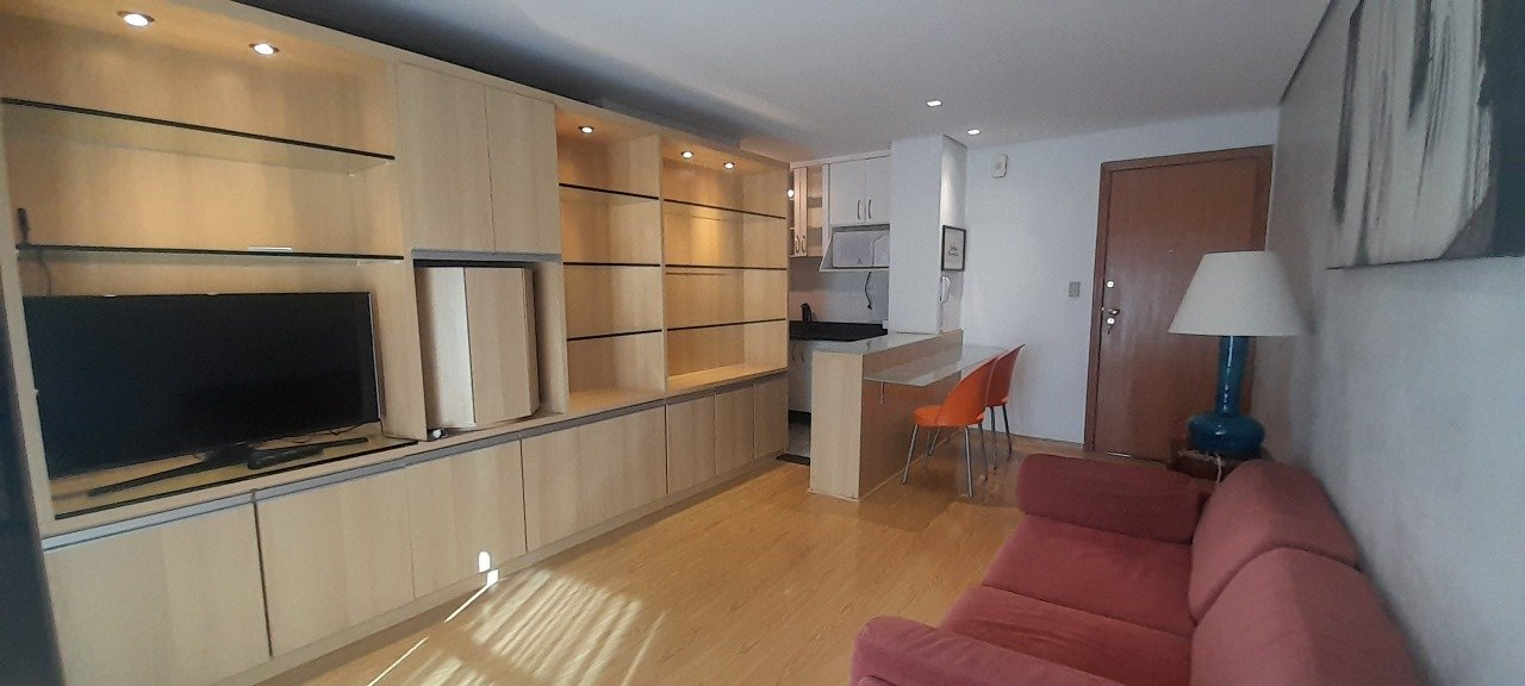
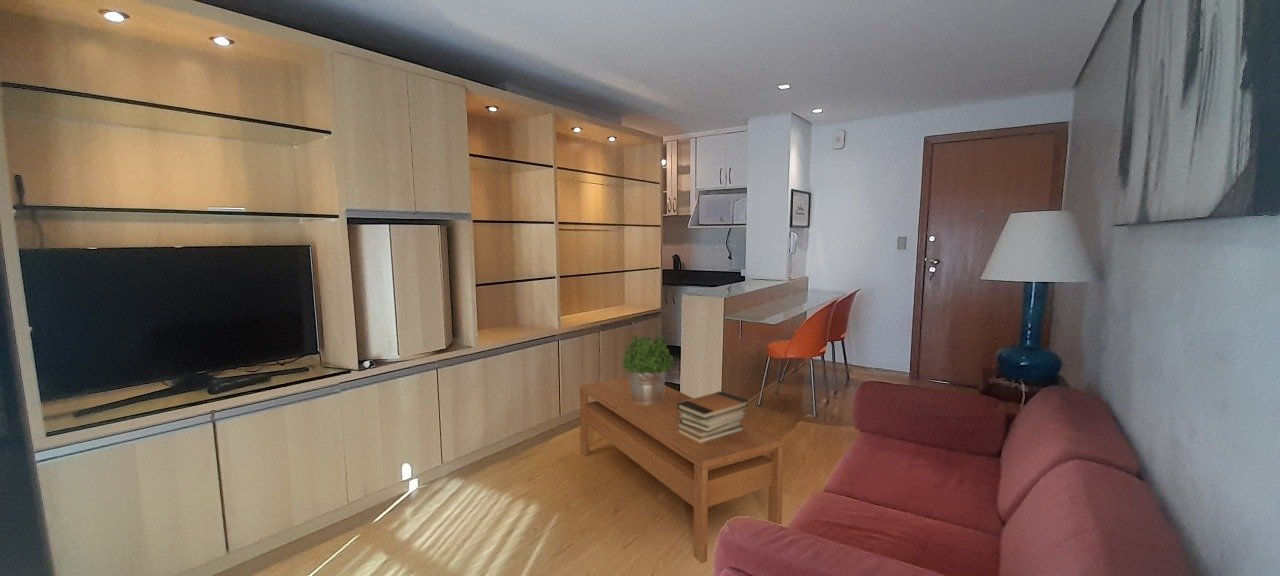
+ book stack (712, 416)
+ coffee table (665, 447)
+ potted plant (650, 367)
